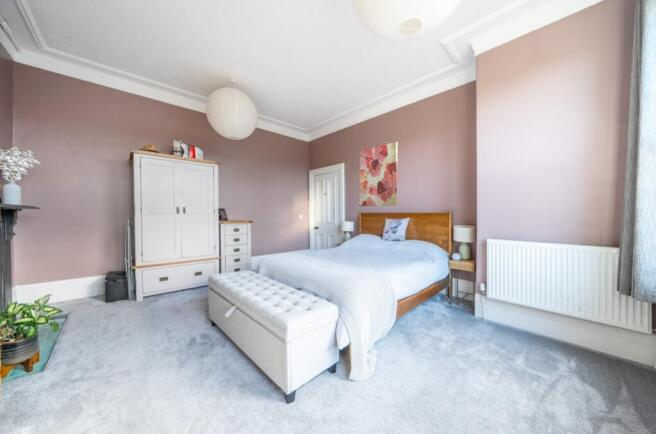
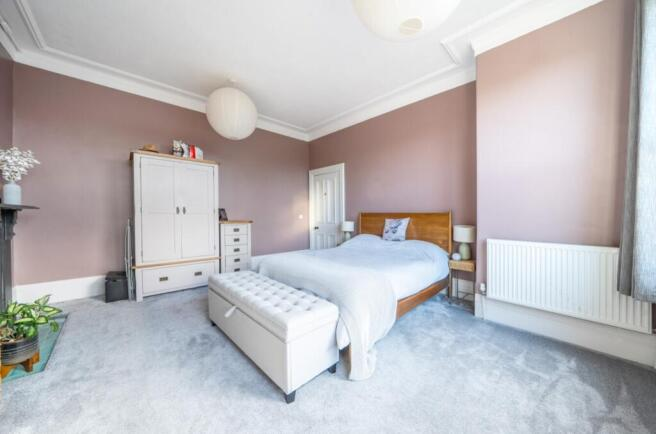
- wall art (377, 176)
